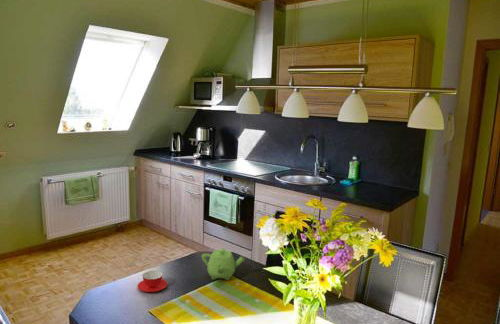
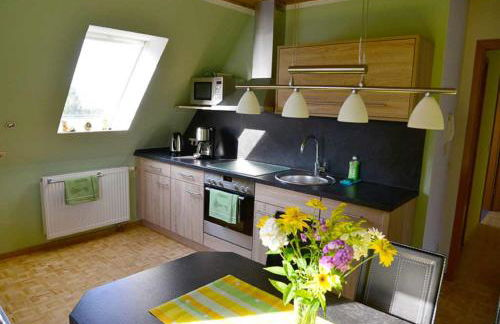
- teacup (152, 280)
- teapot (222, 263)
